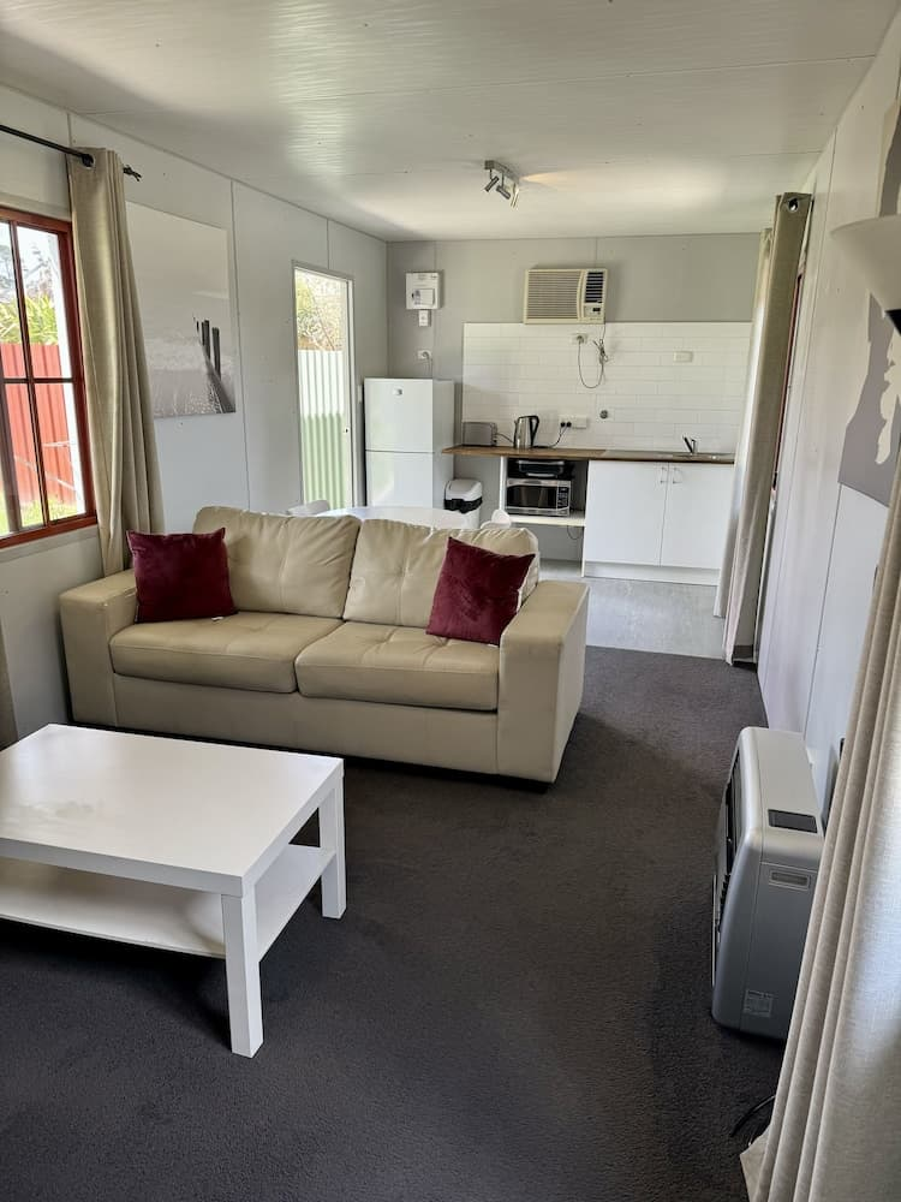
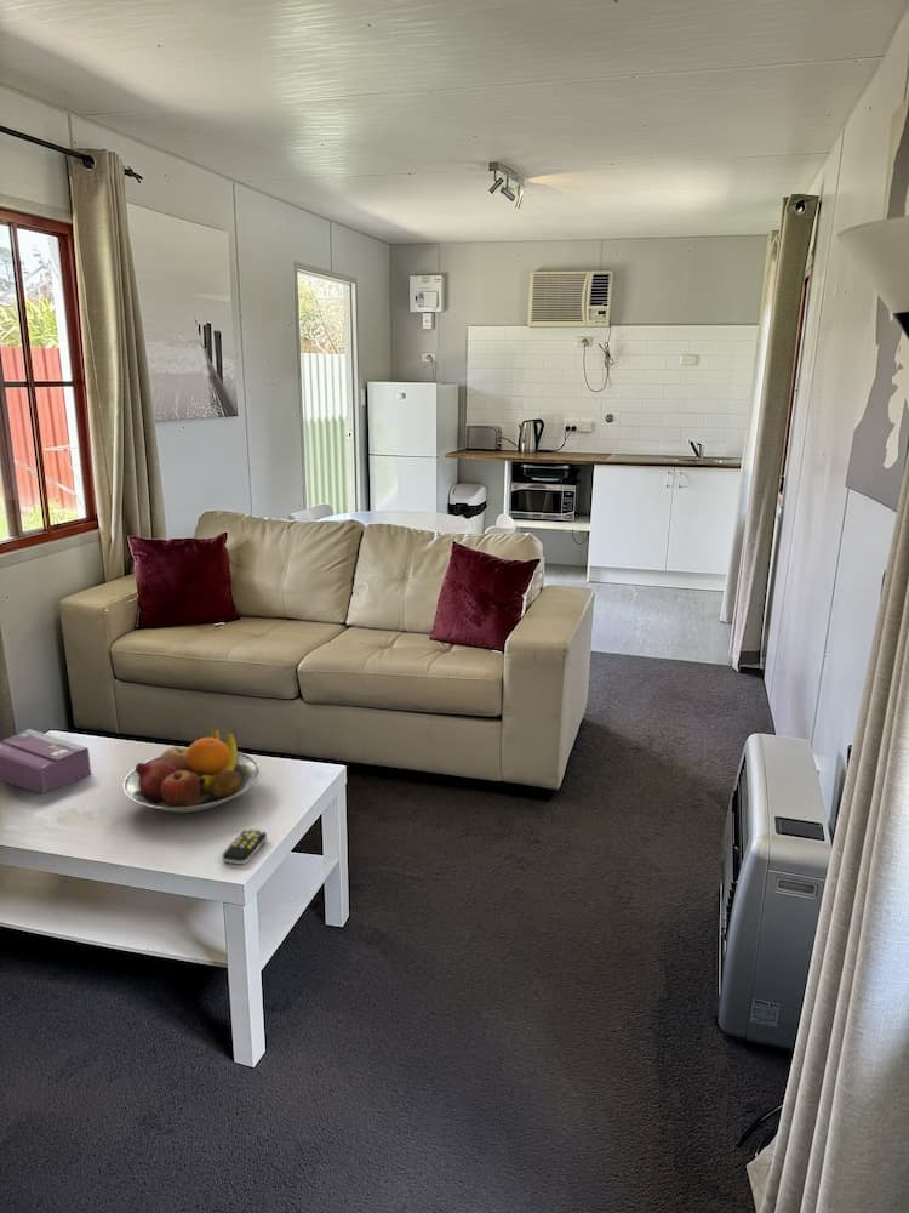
+ remote control (245, 845)
+ tissue box (36, 761)
+ fruit bowl (191, 770)
